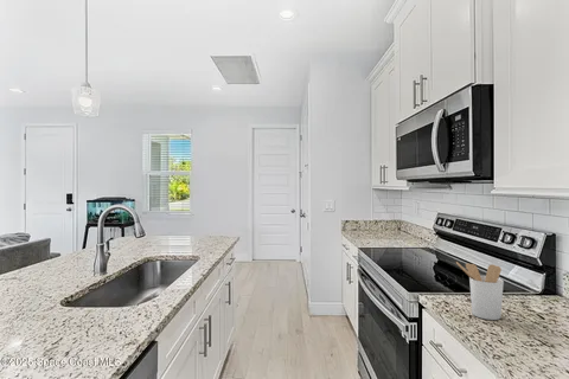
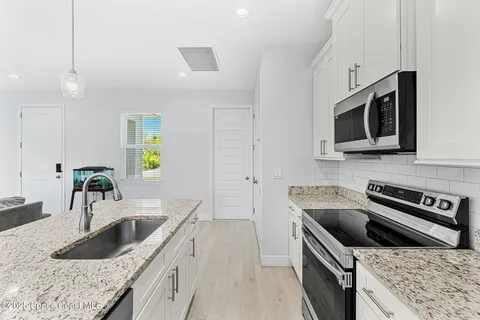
- utensil holder (478, 288)
